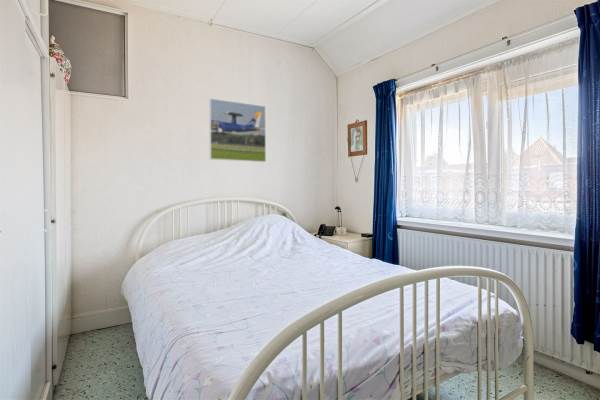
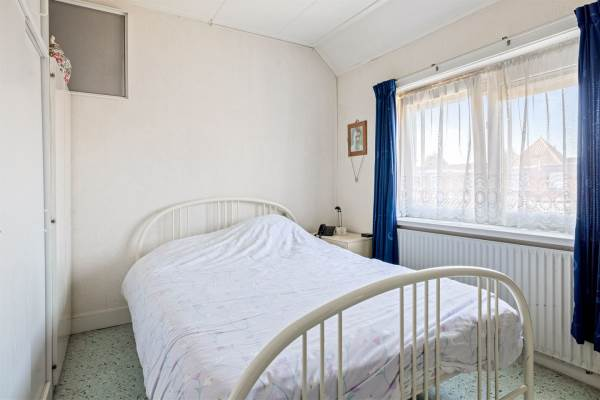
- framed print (238, 131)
